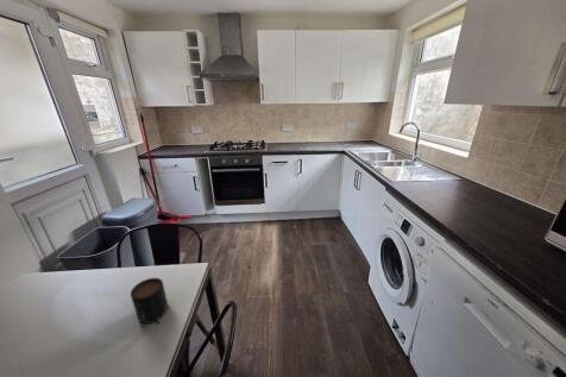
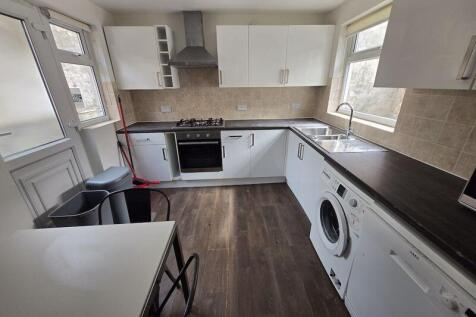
- mug (151, 303)
